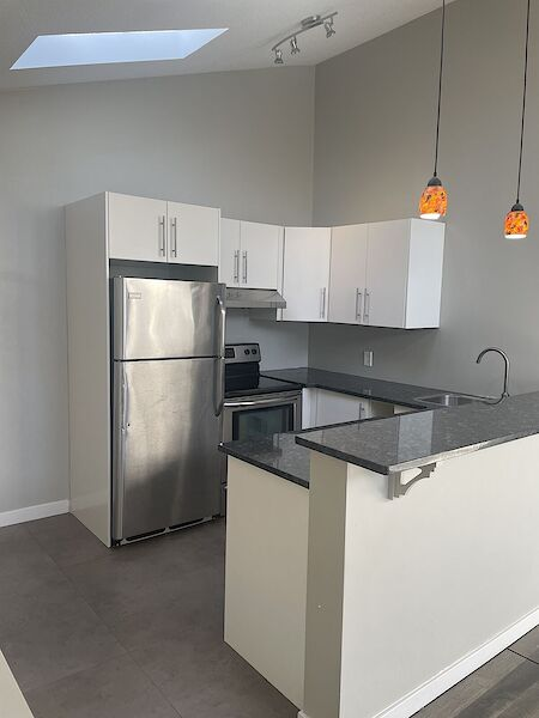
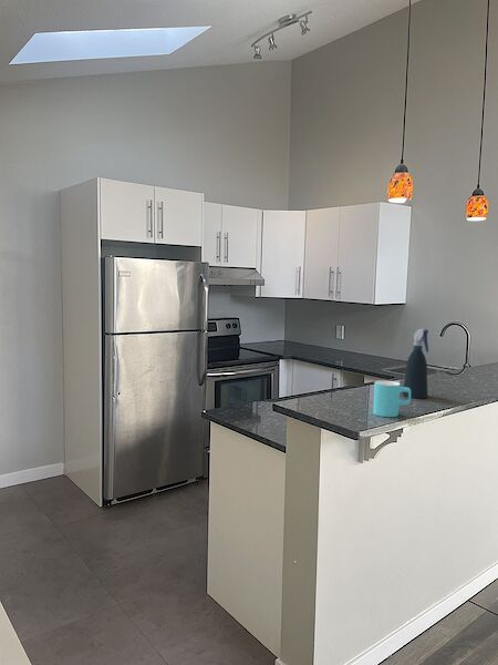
+ spray bottle (418, 361)
+ cup (391, 399)
